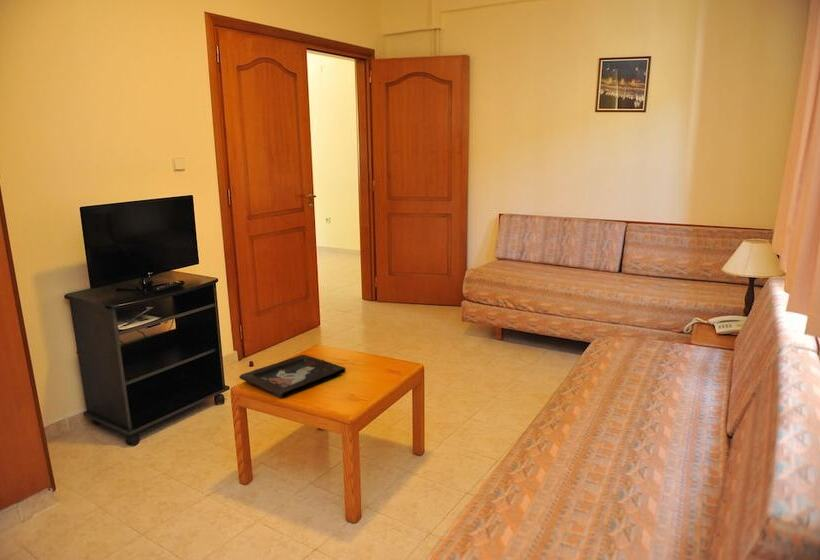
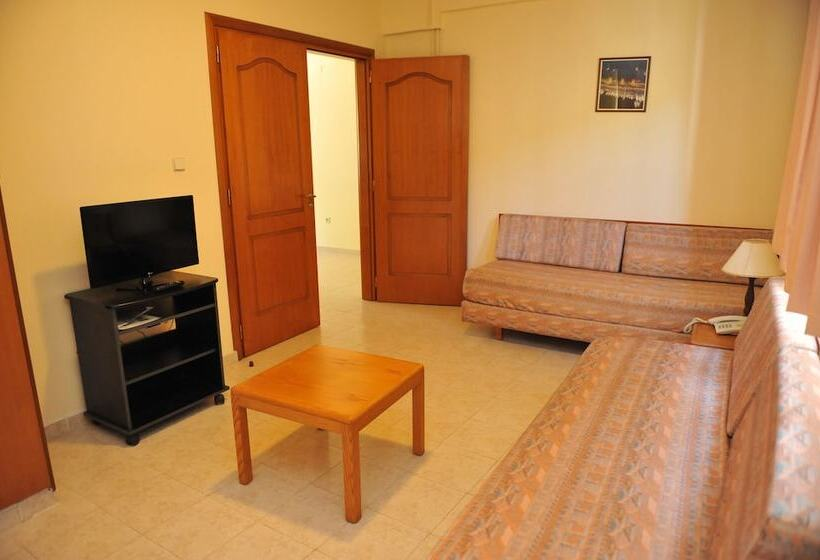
- decorative tray (293, 374)
